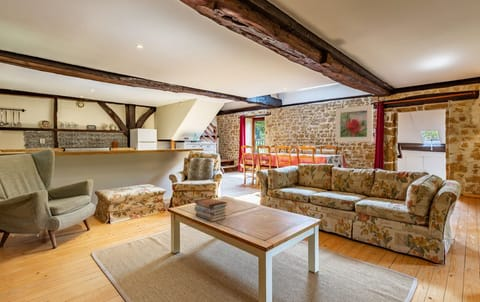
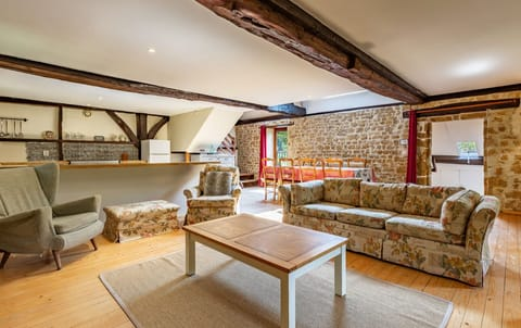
- book stack (210, 209)
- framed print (353, 124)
